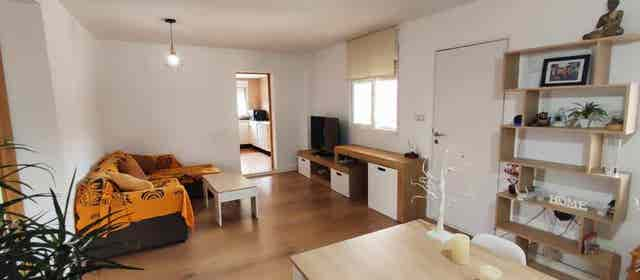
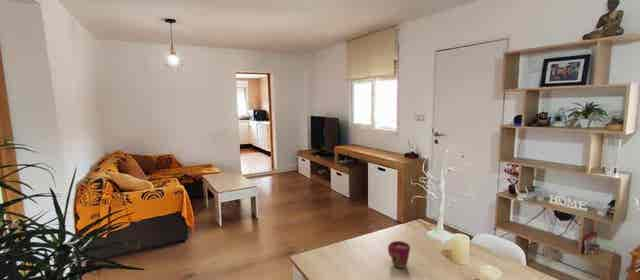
+ cup (397, 253)
